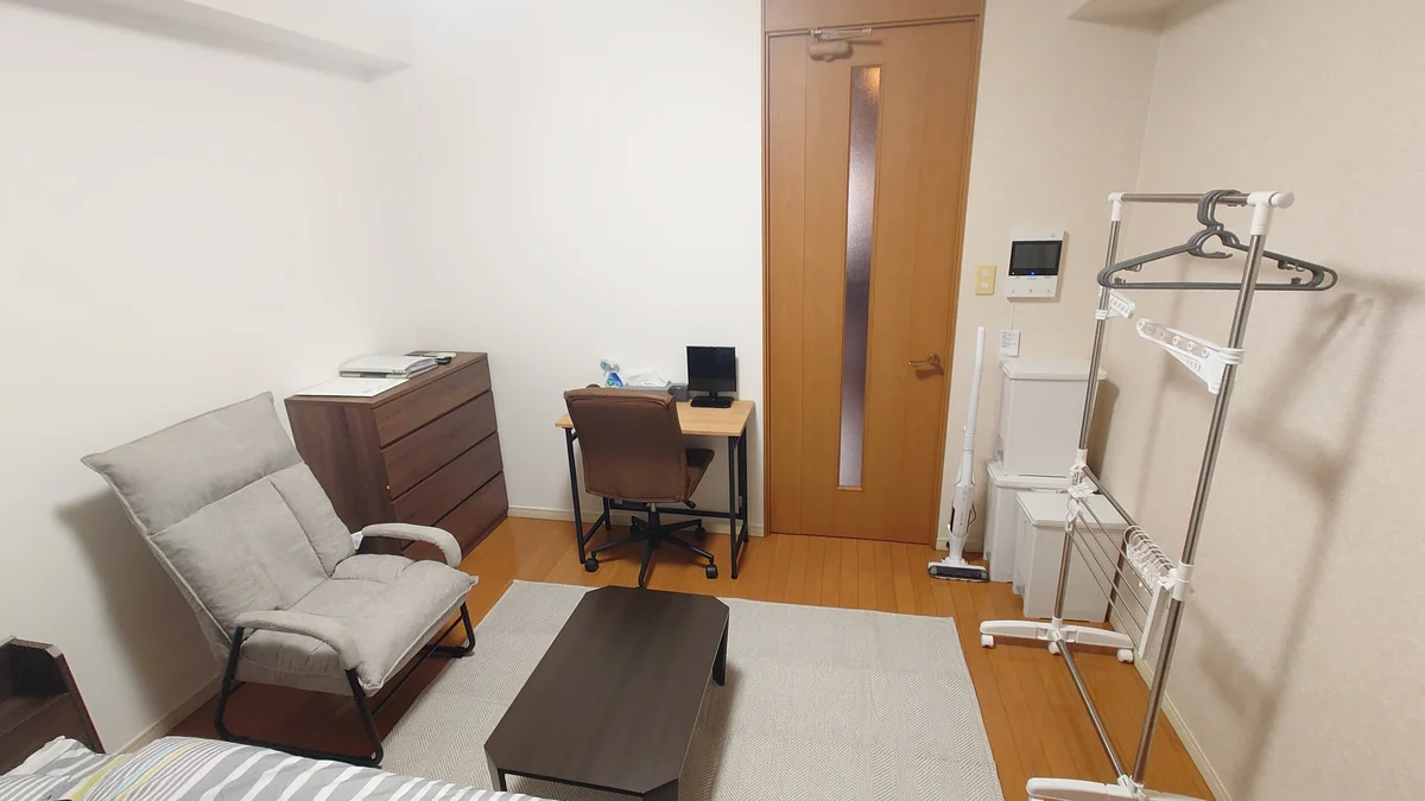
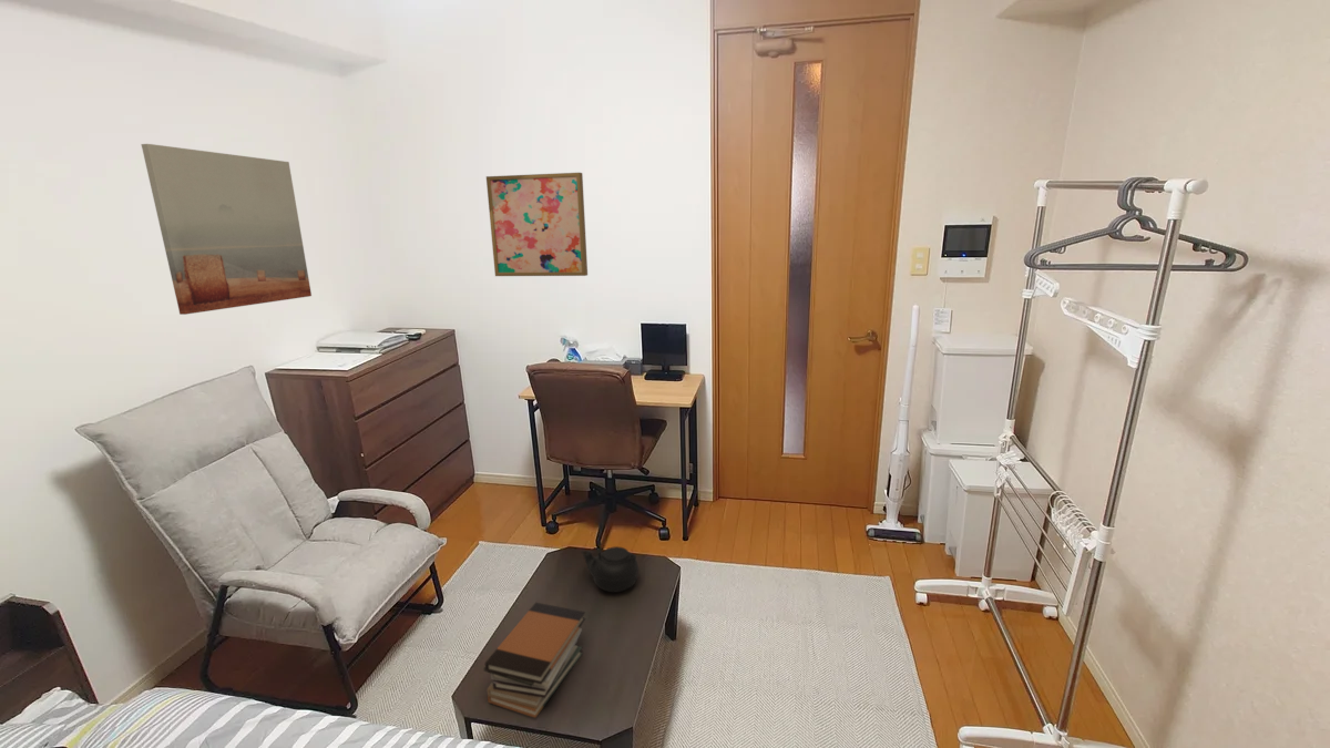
+ wall art (238, 230)
+ teapot (610, 568)
+ wall art (536, 226)
+ book stack (538, 655)
